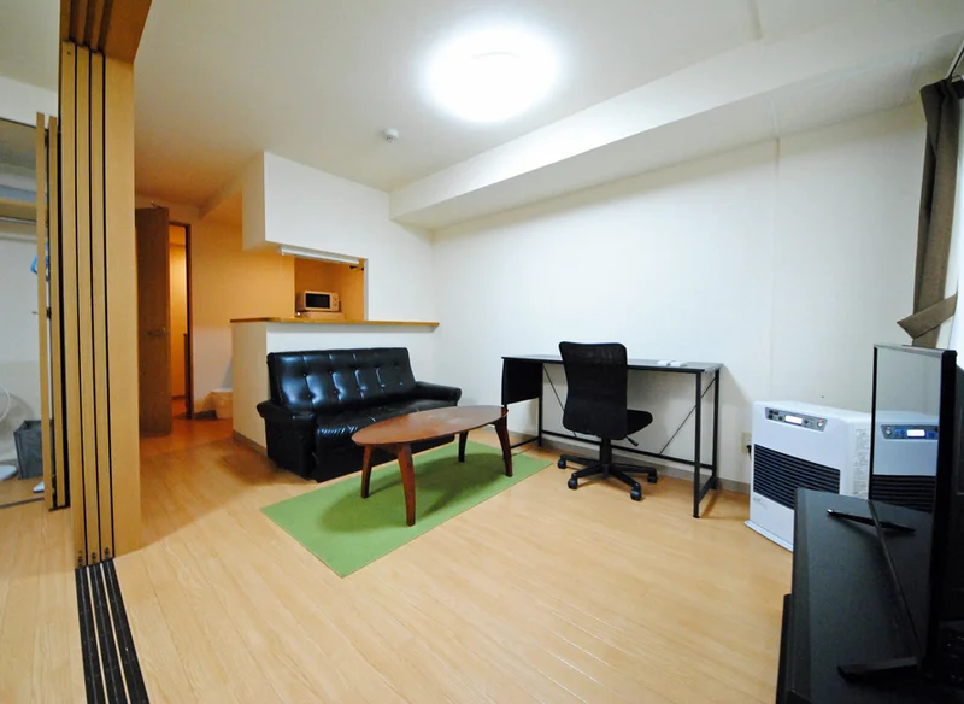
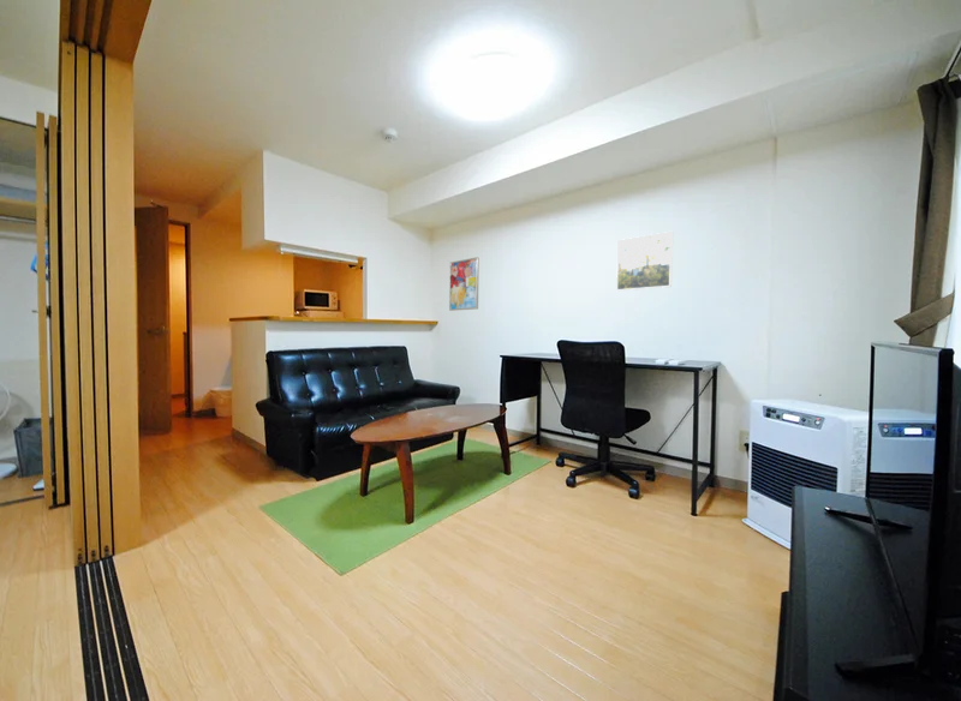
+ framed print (643, 262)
+ wall art (462, 284)
